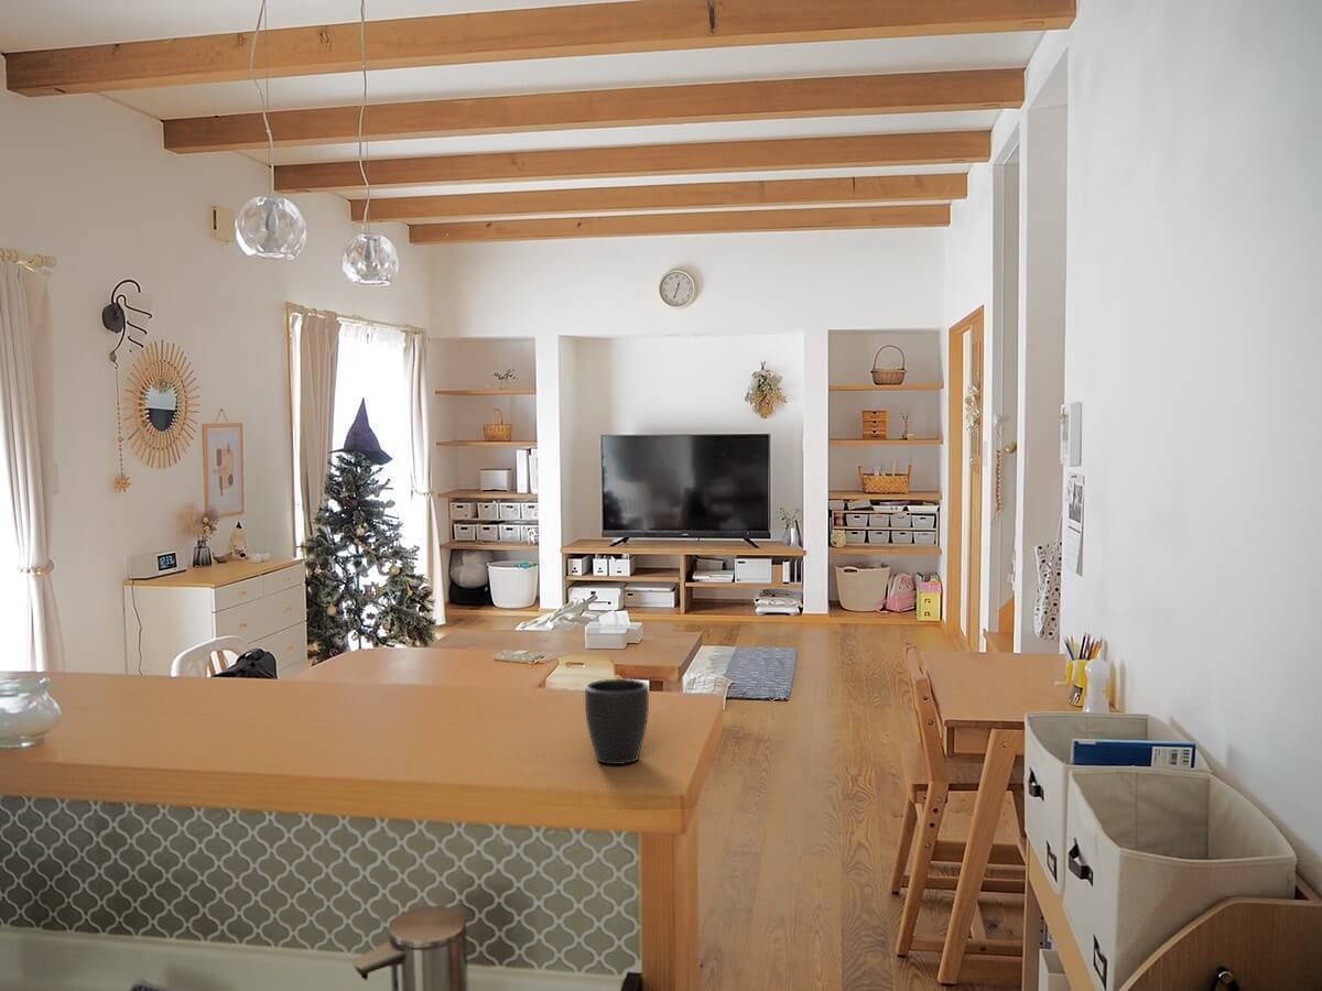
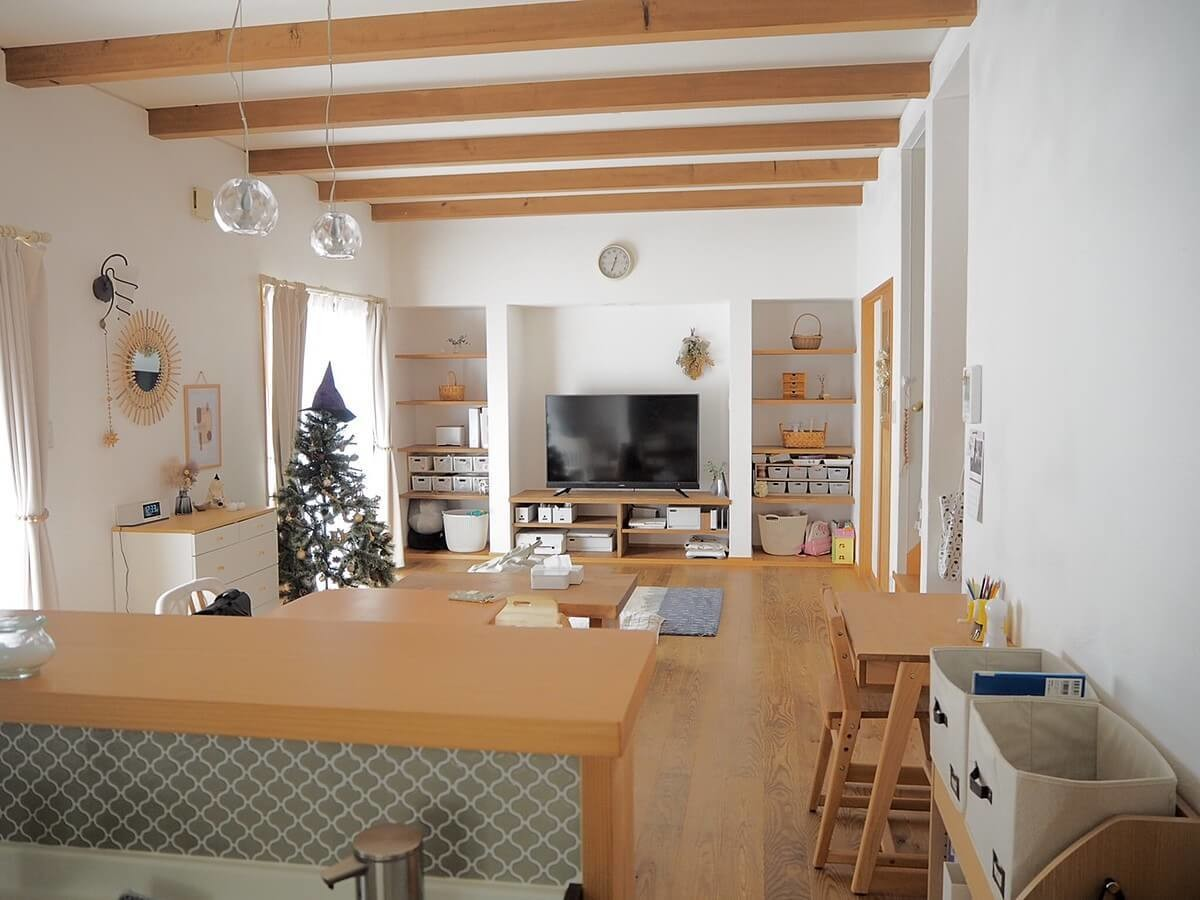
- mug (621, 718)
